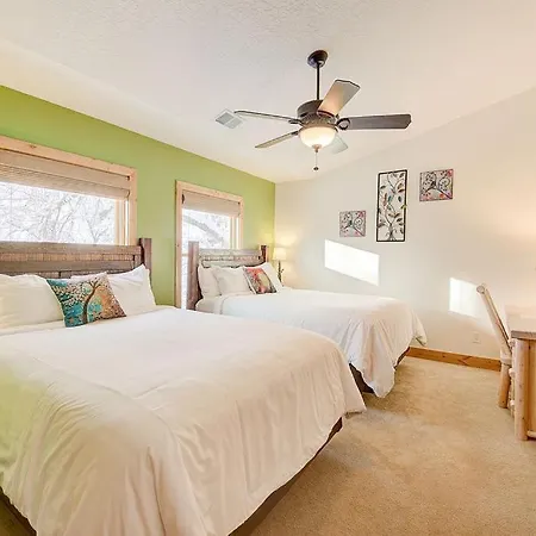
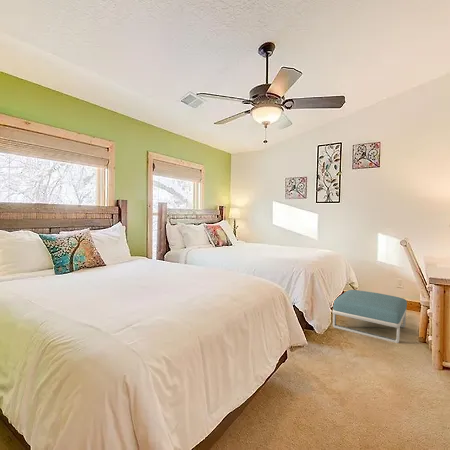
+ footstool (370, 311)
